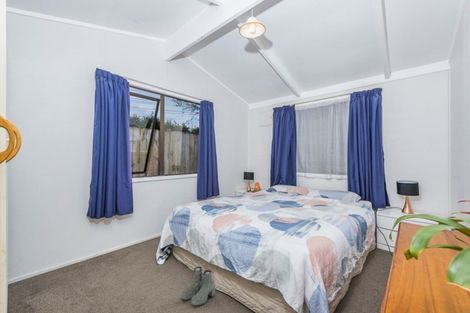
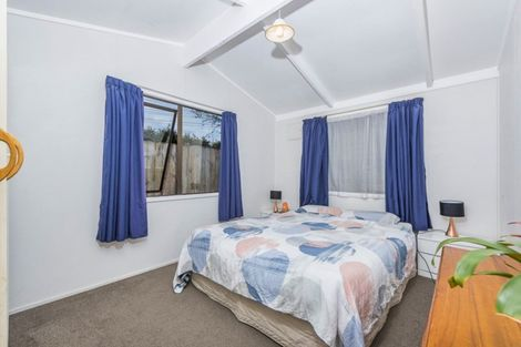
- boots (198, 284)
